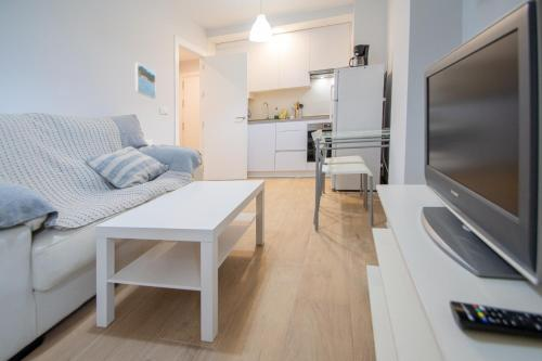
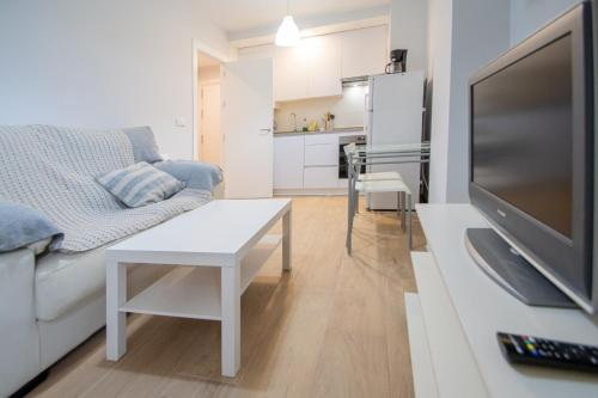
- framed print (145, 81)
